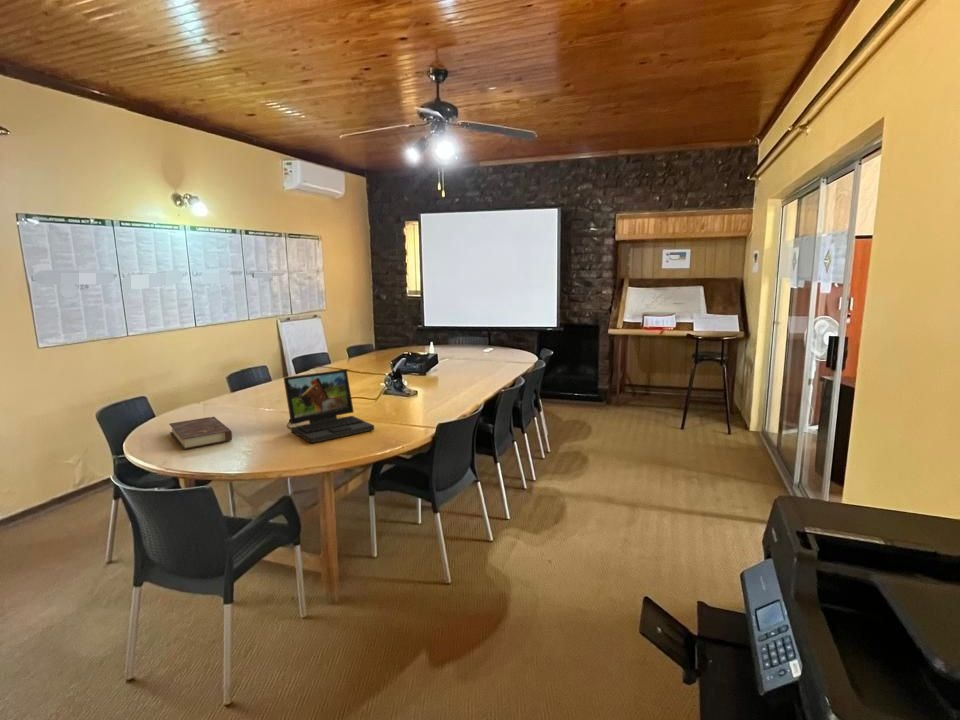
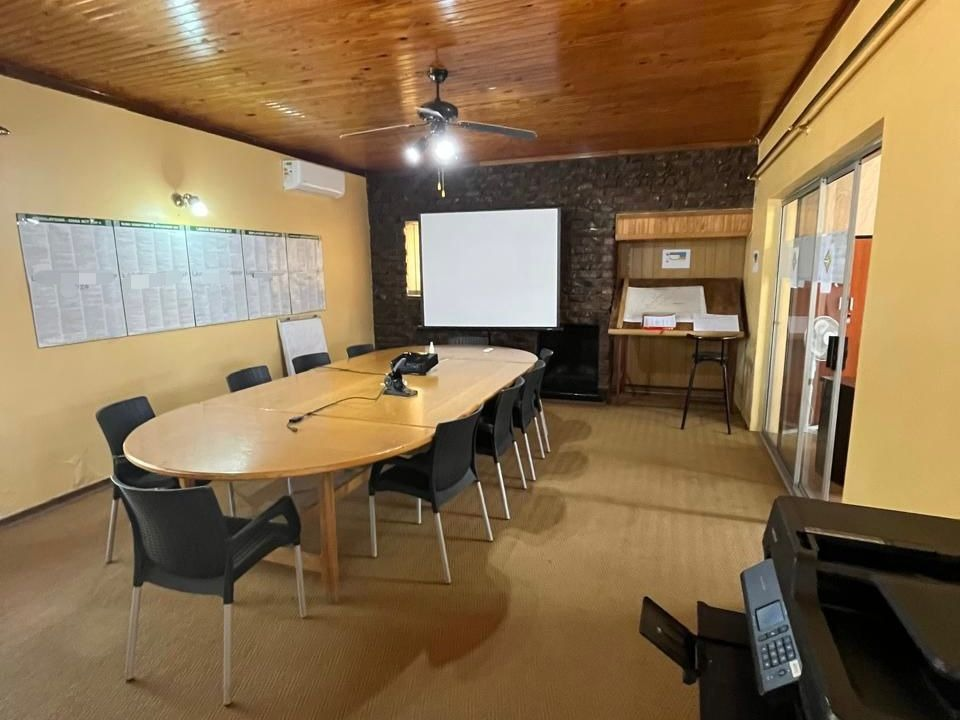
- book (200, 431)
- laptop (328, 402)
